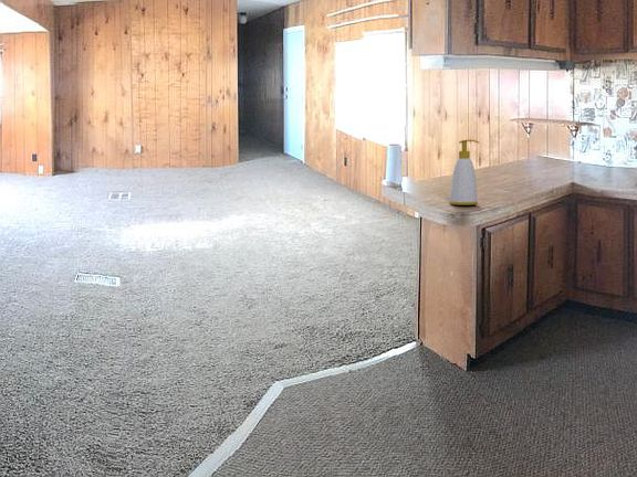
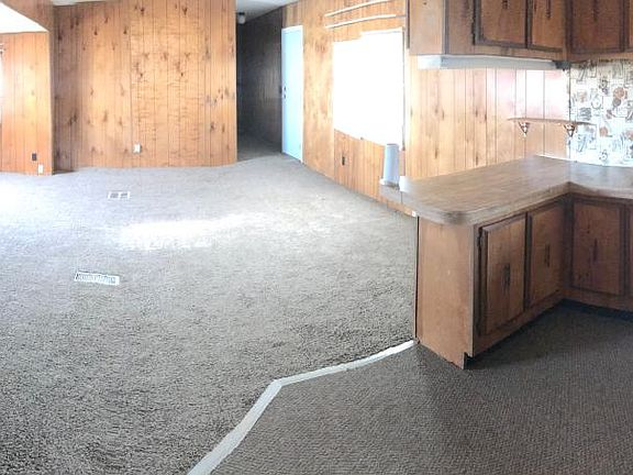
- soap bottle (463, 172)
